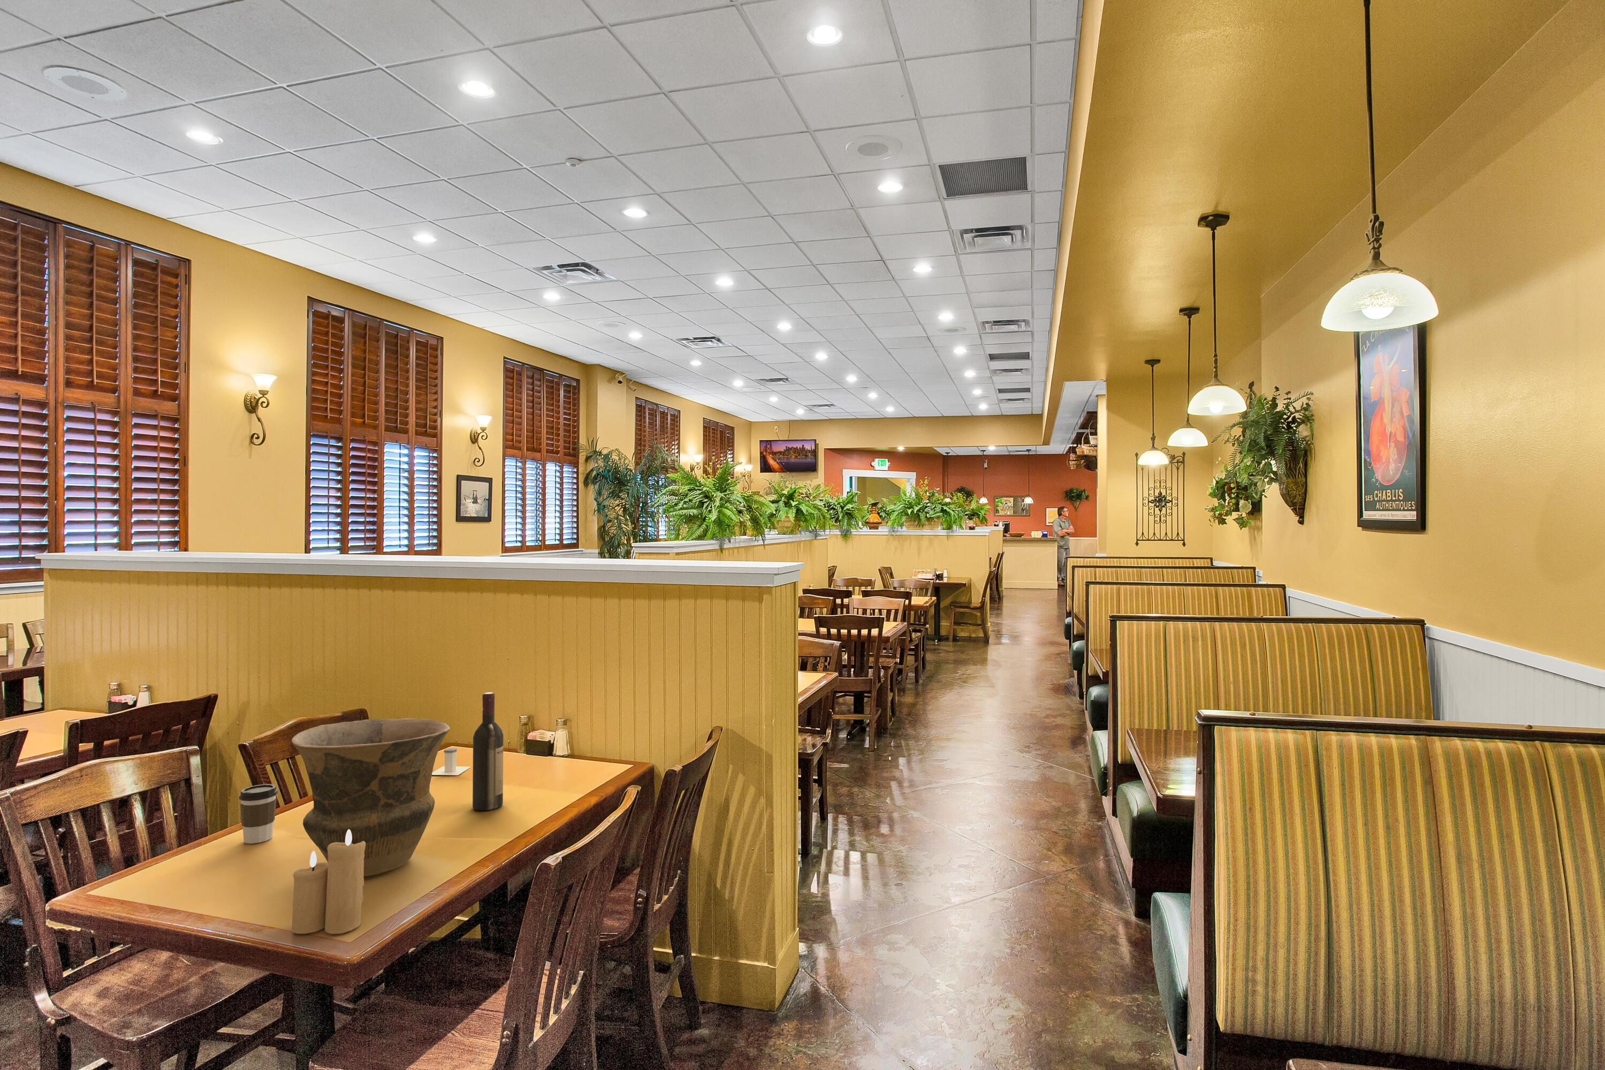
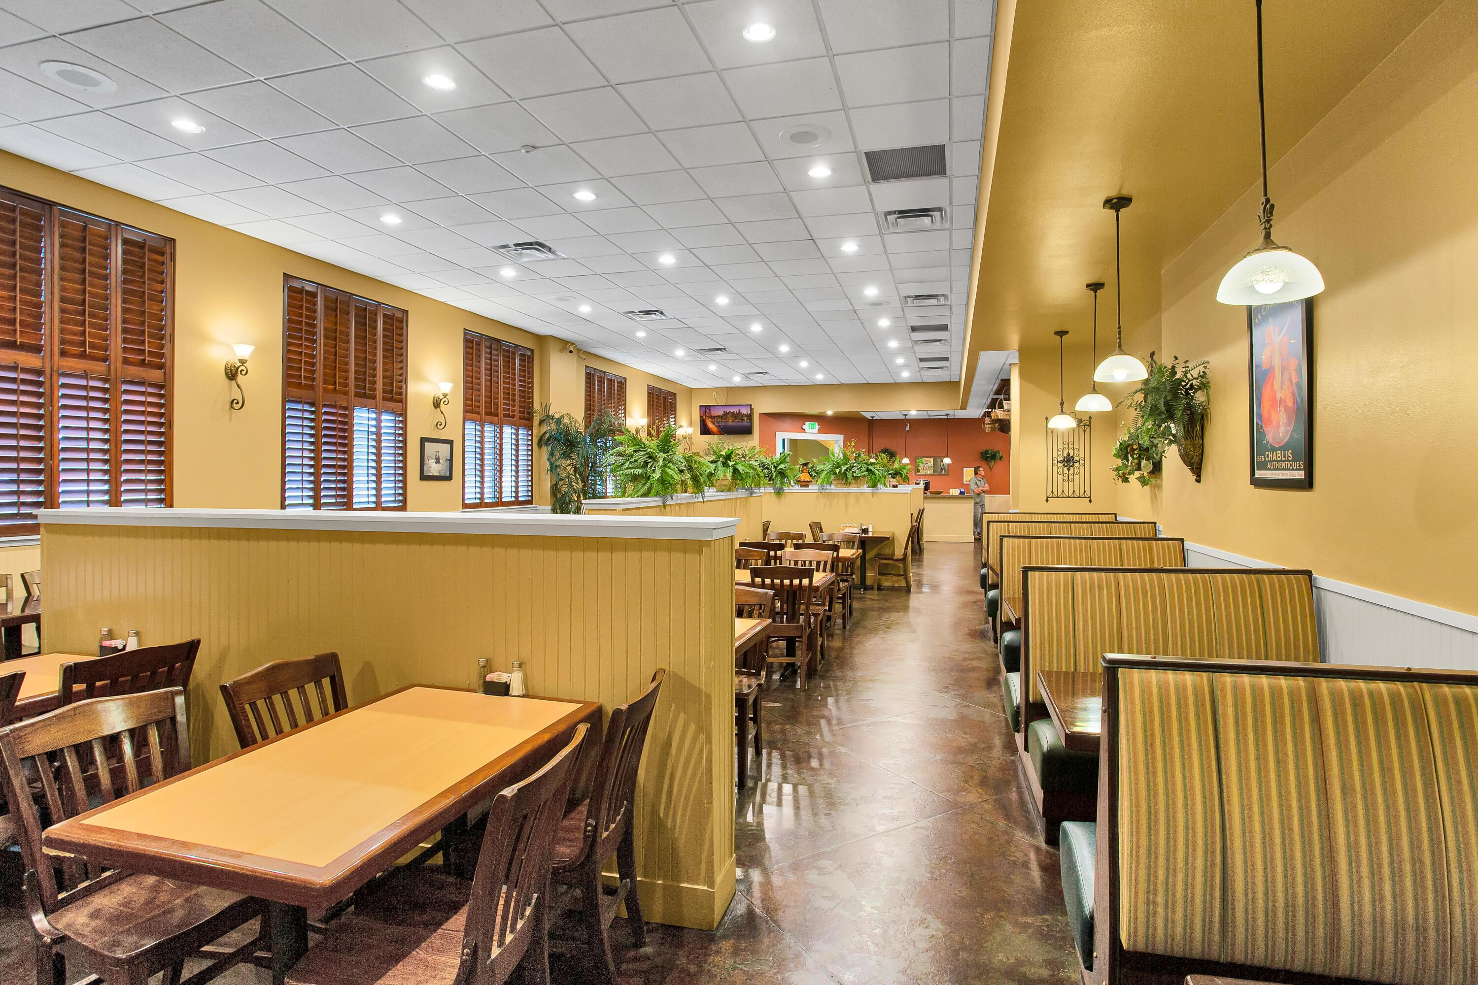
- salt shaker (450, 760)
- wine bottle (488, 750)
- coffee cup (258, 813)
- vase (374, 797)
- candle (328, 878)
